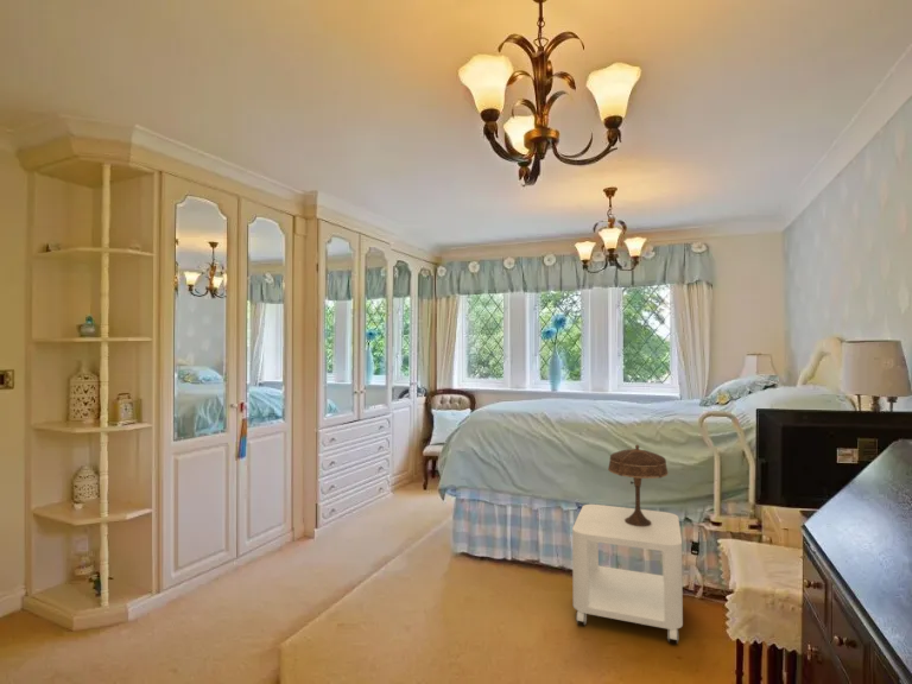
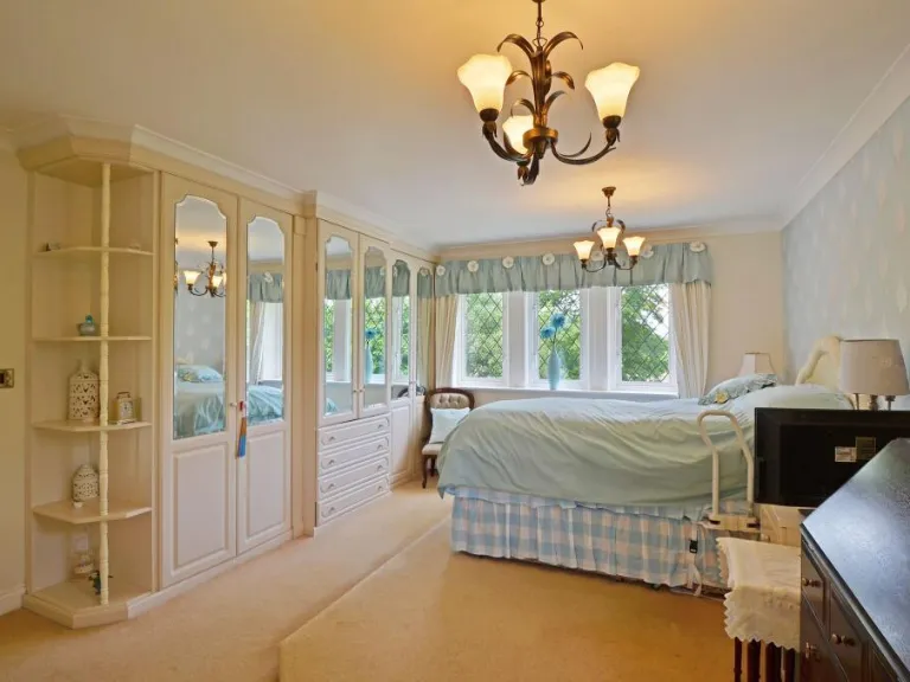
- table lamp (636, 482)
- side table (627, 570)
